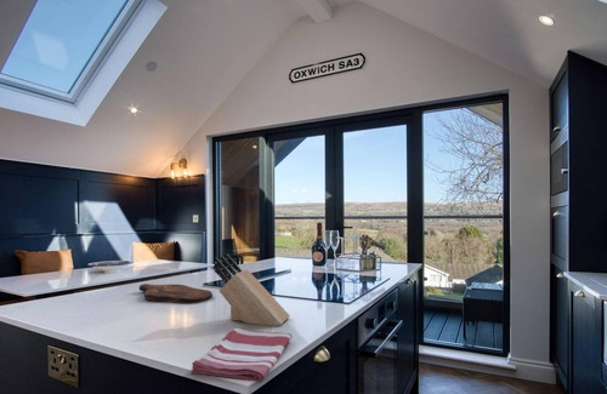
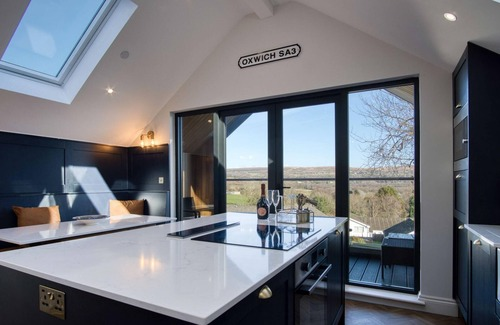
- cutting board (169, 292)
- dish towel (246, 350)
- knife block (249, 287)
